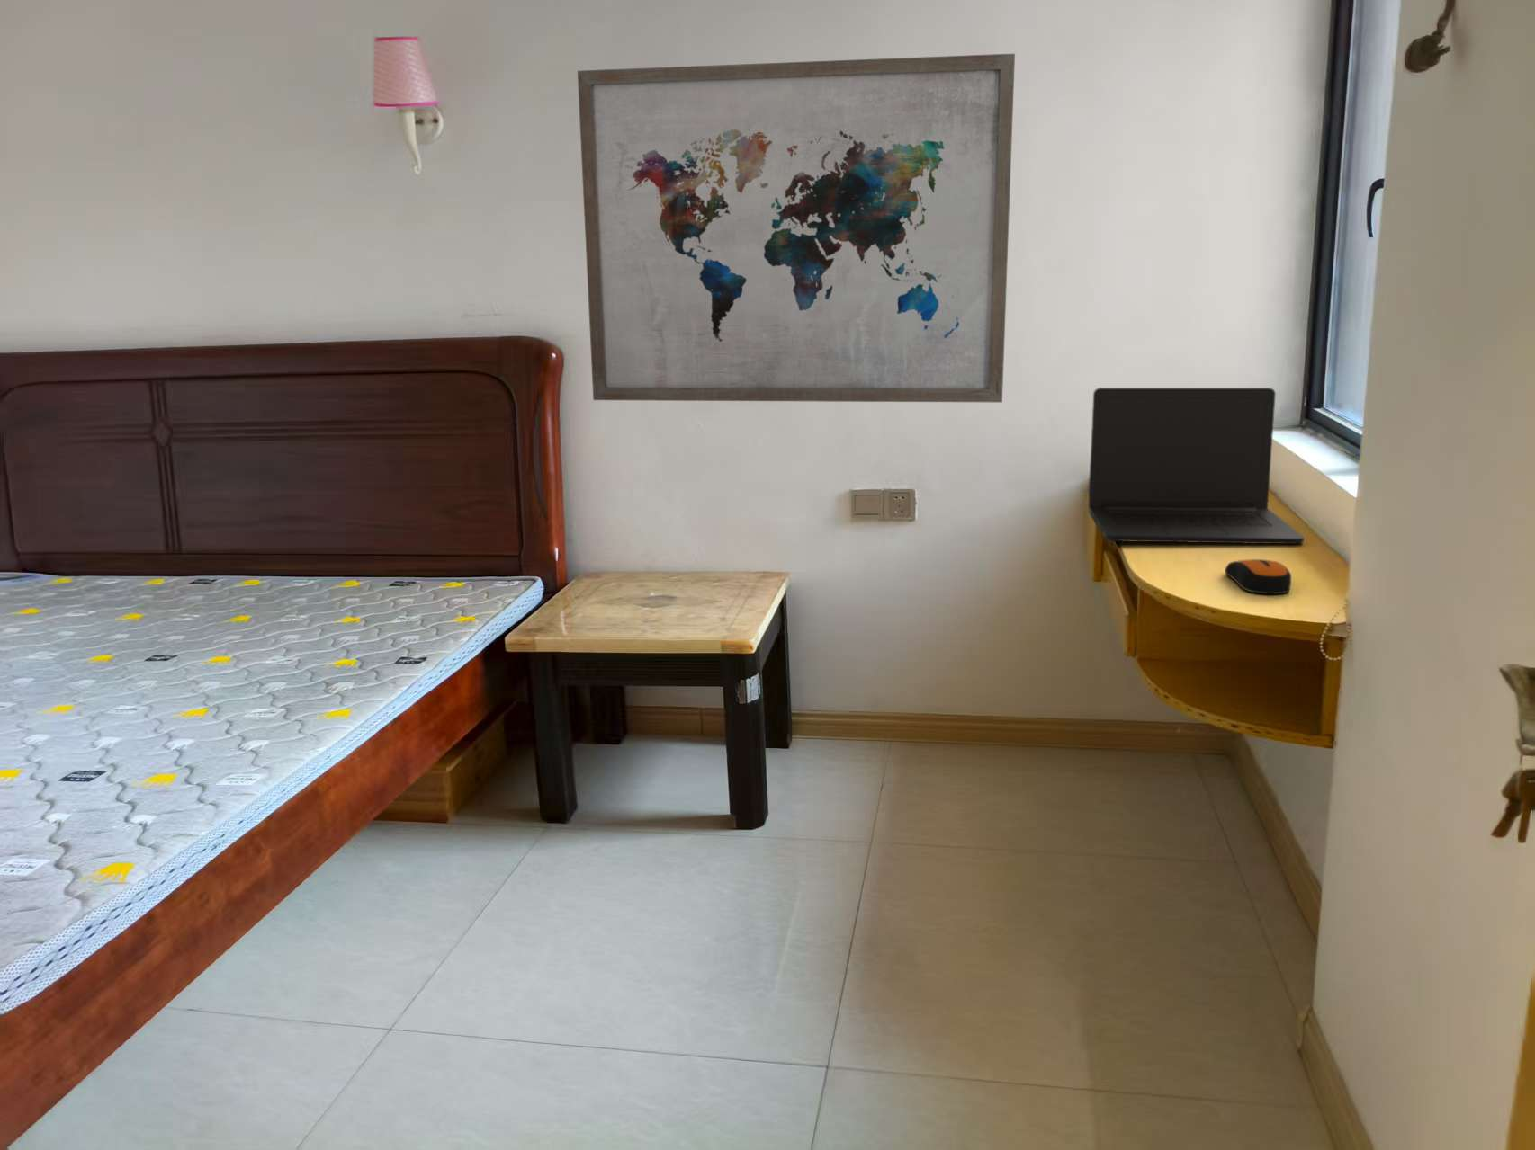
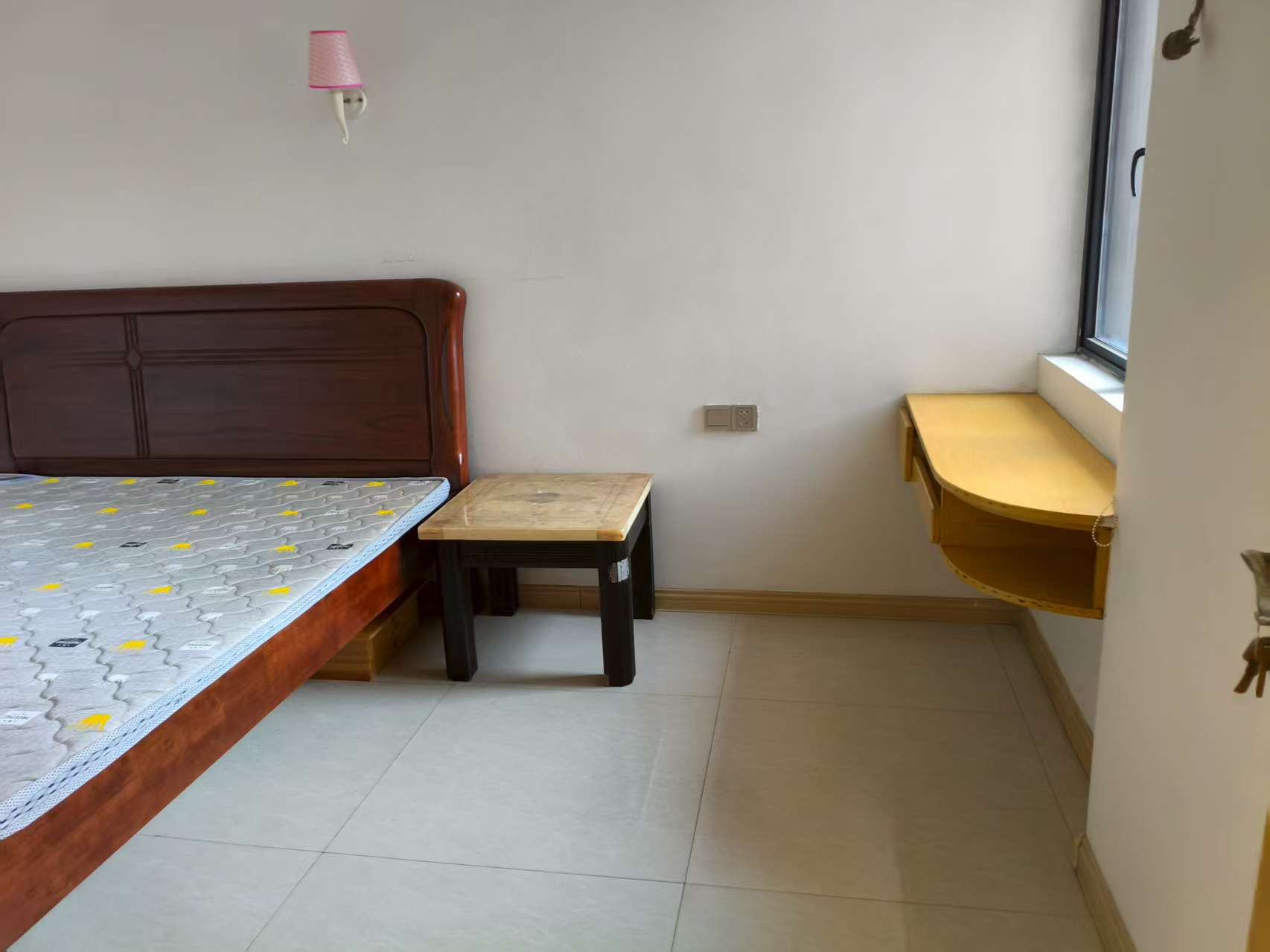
- laptop (1193, 463)
- computer mouse (1258, 571)
- wall art (790, 238)
